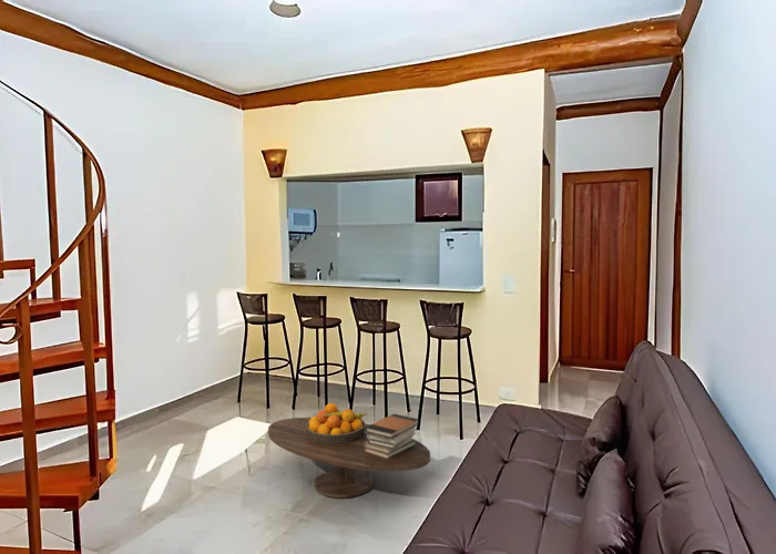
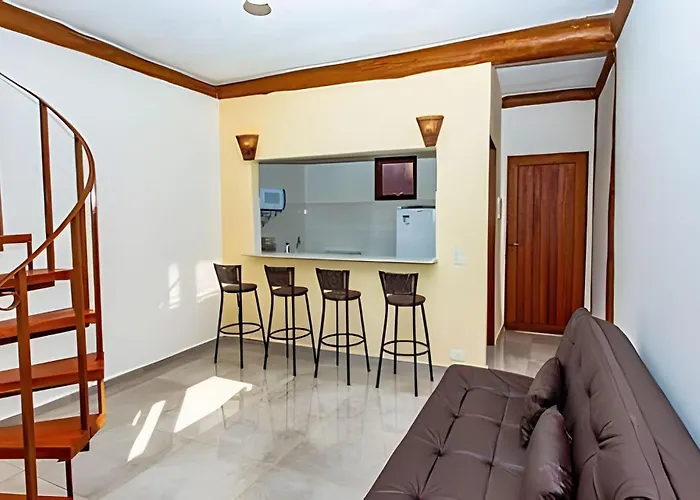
- coffee table (344, 461)
- fruit bowl (335, 420)
- book stack (391, 434)
